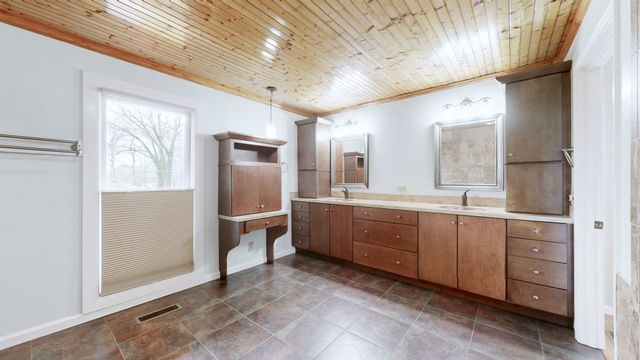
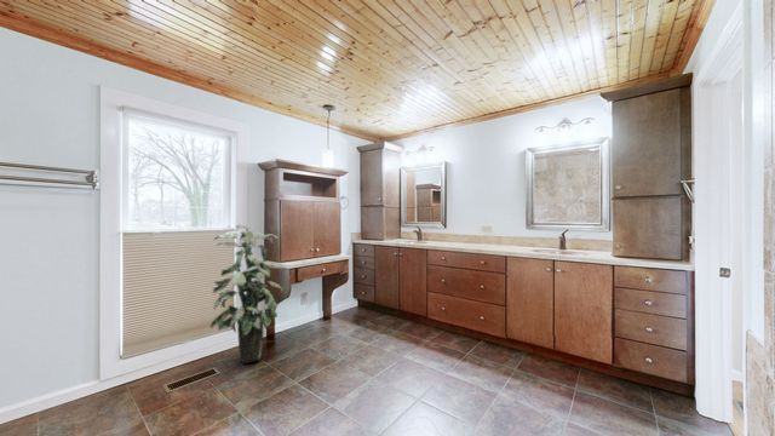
+ indoor plant (246, 291)
